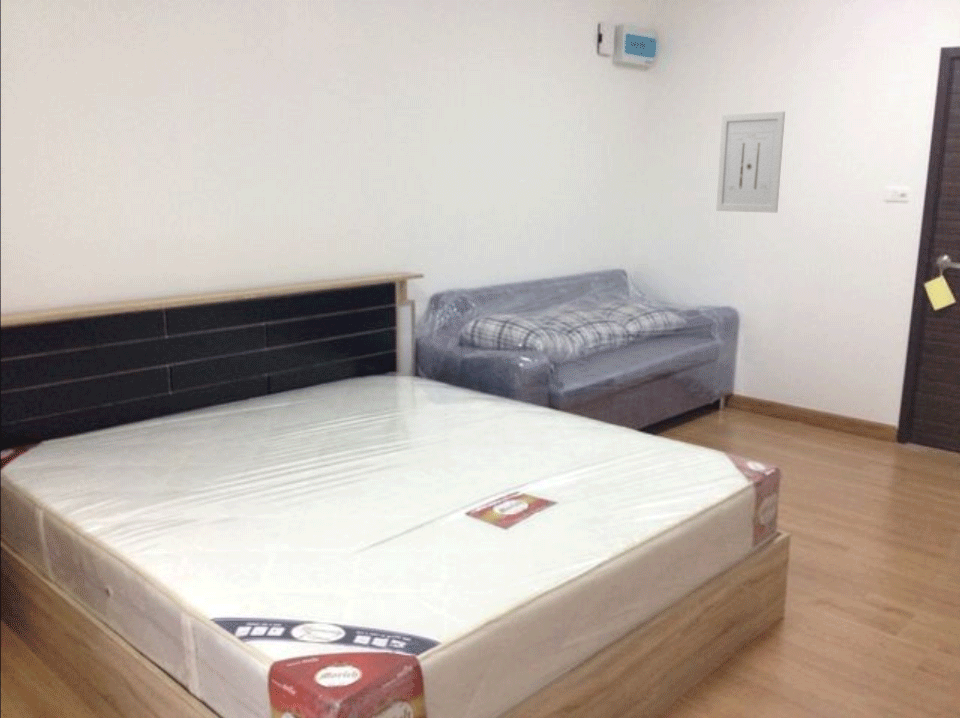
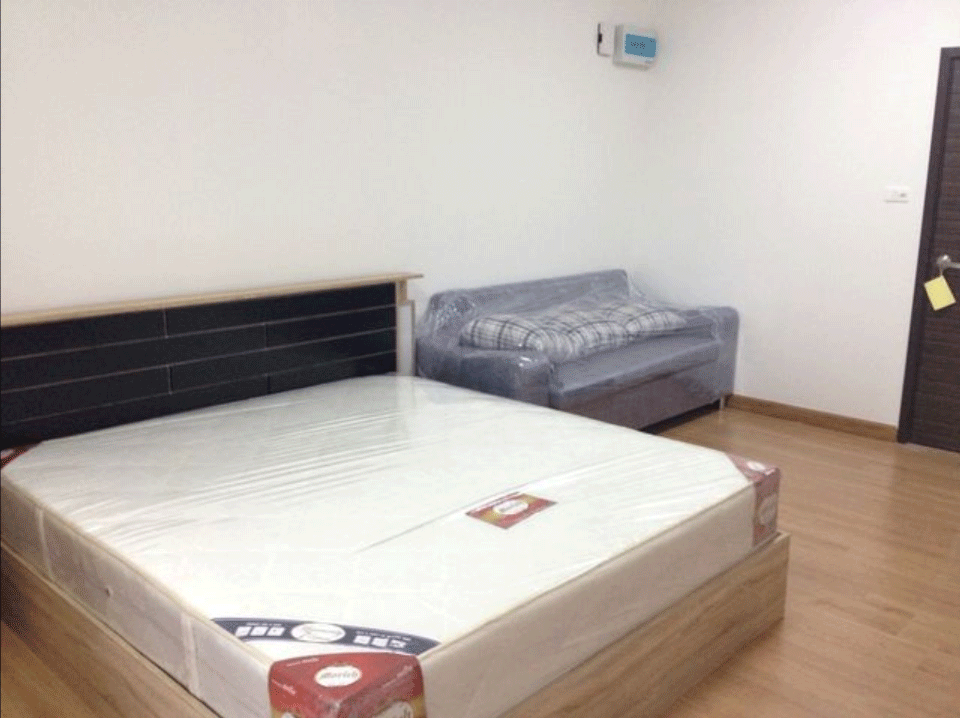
- wall art (749, 162)
